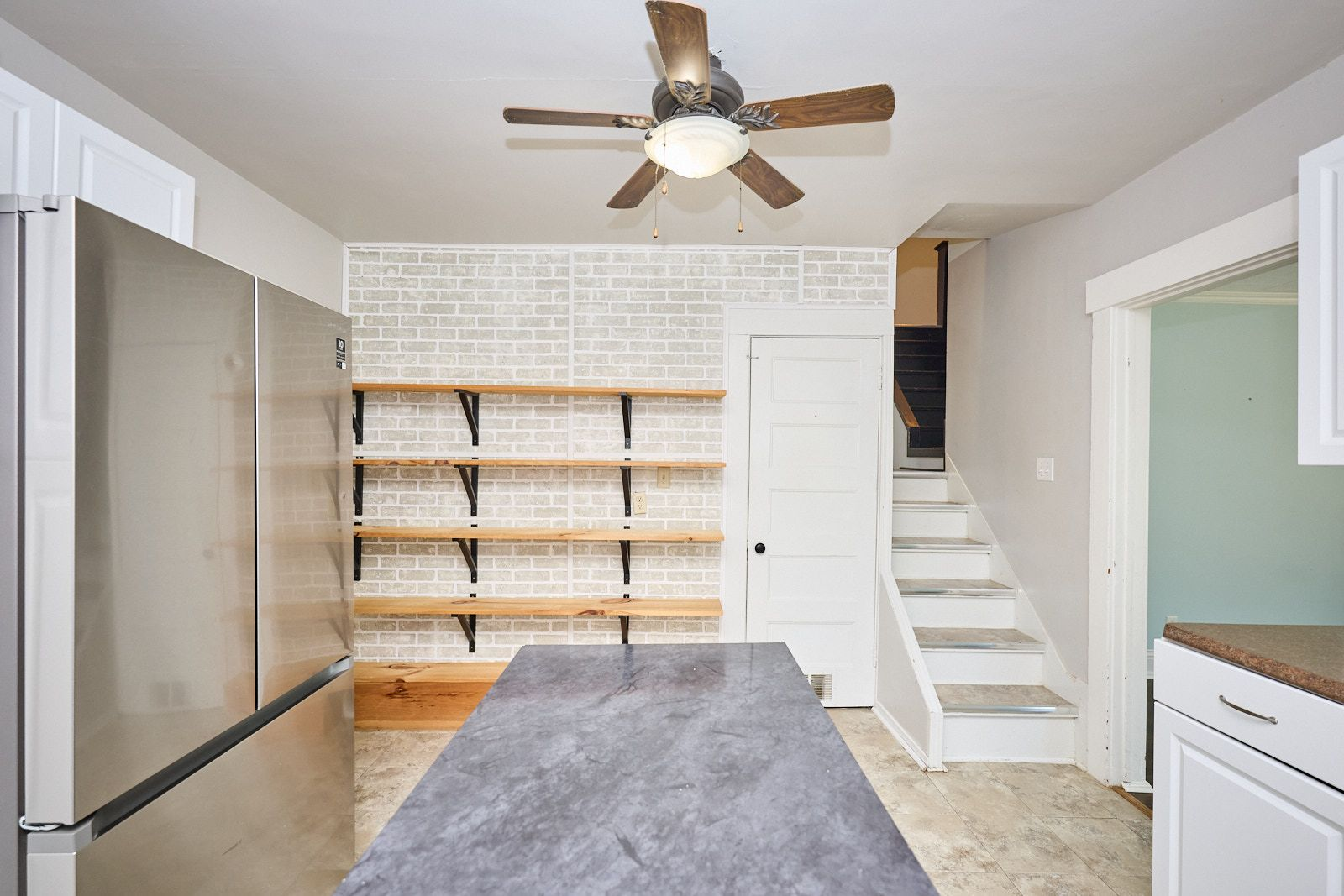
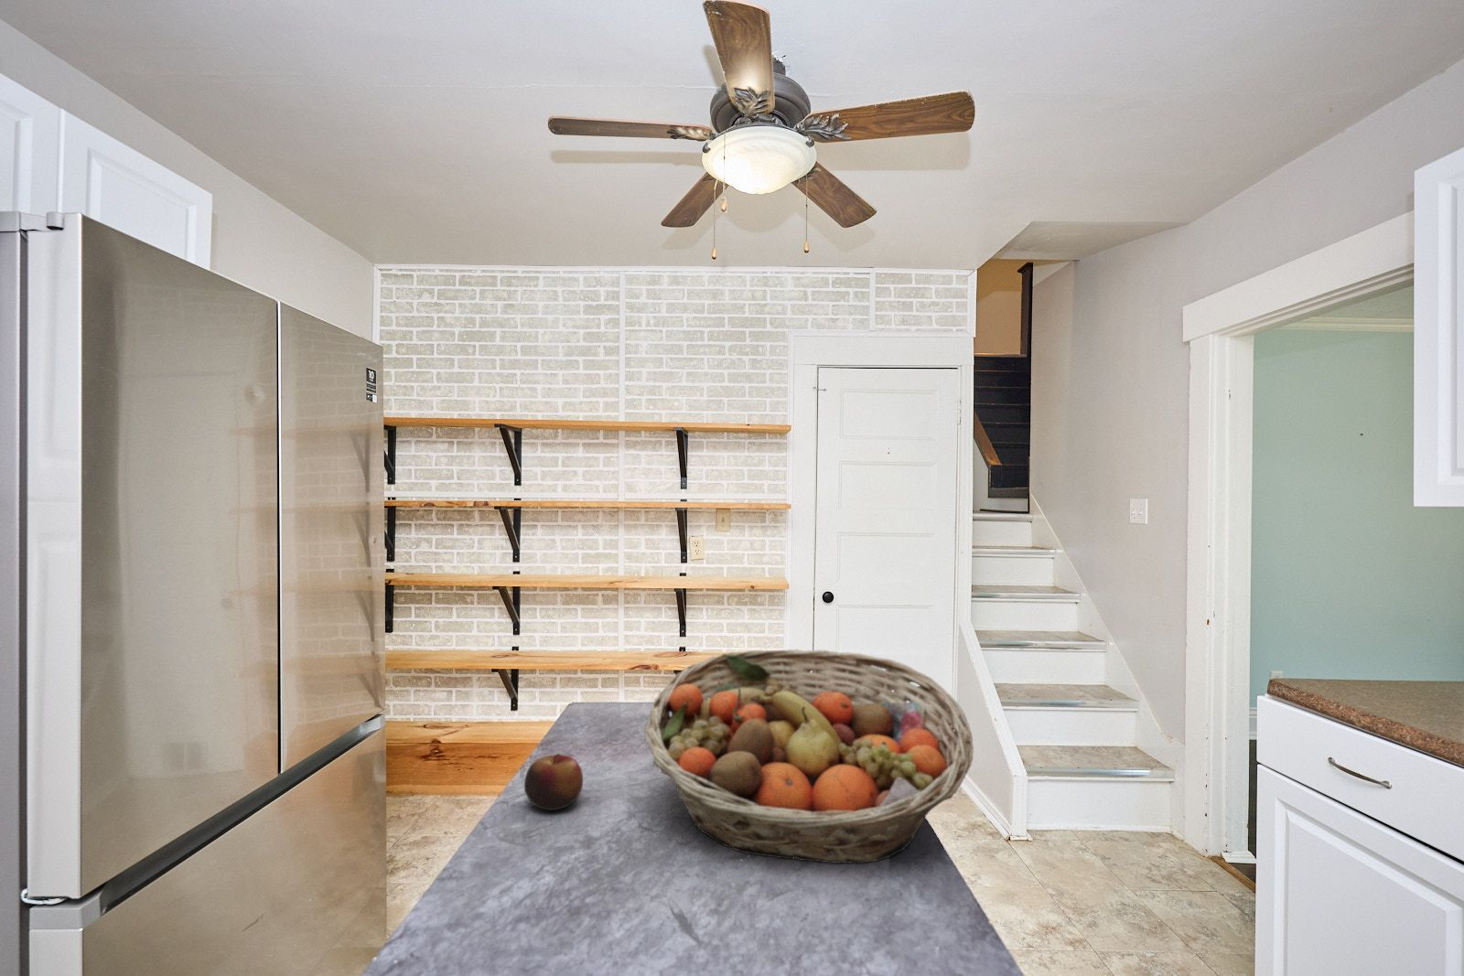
+ apple (553, 779)
+ fruit basket (804, 743)
